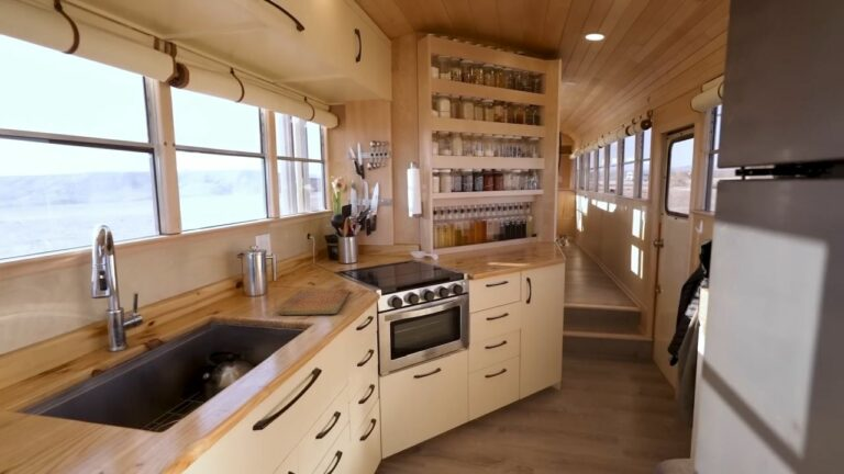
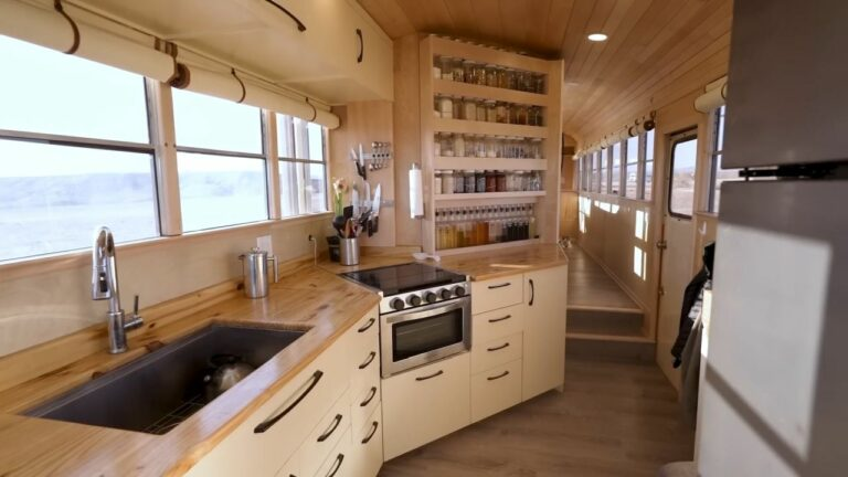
- cutting board (316, 300)
